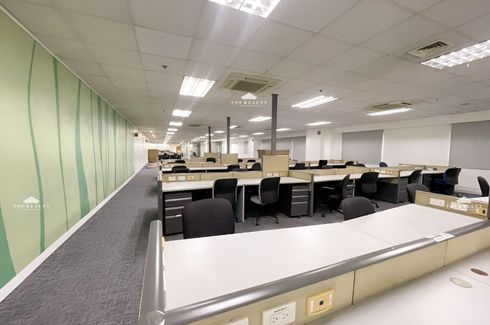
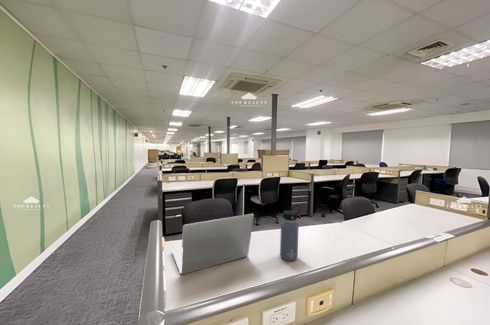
+ laptop (210, 233)
+ water bottle (290, 231)
